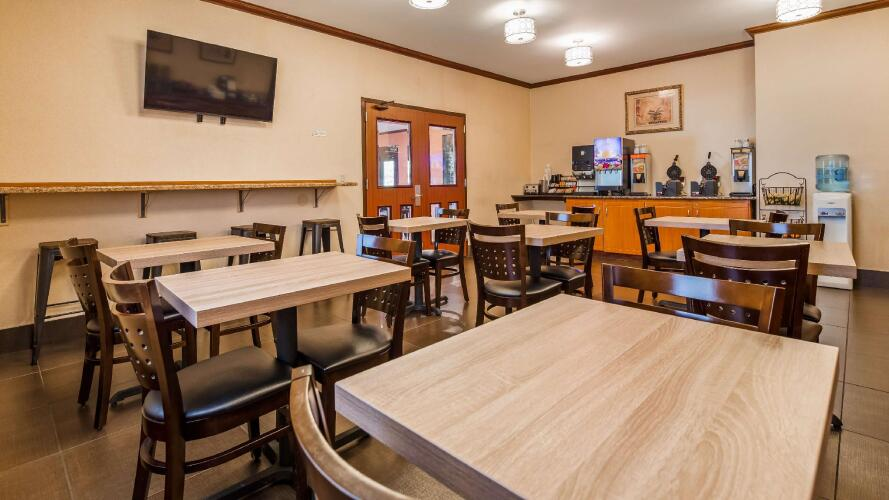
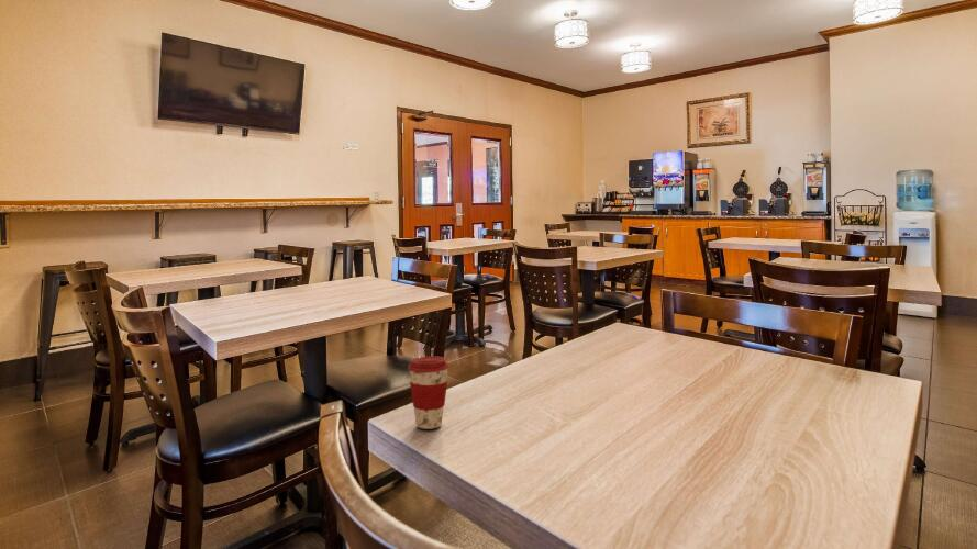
+ coffee cup (429, 392)
